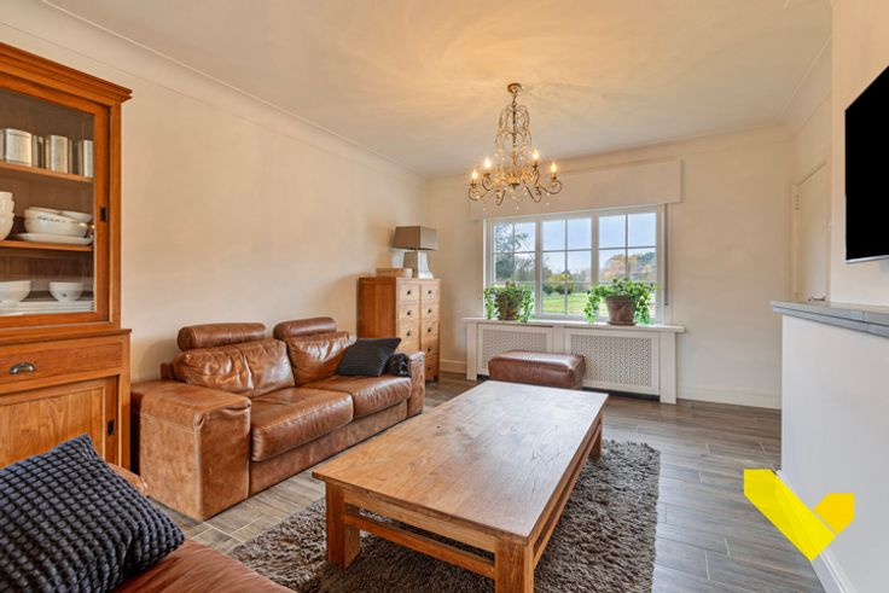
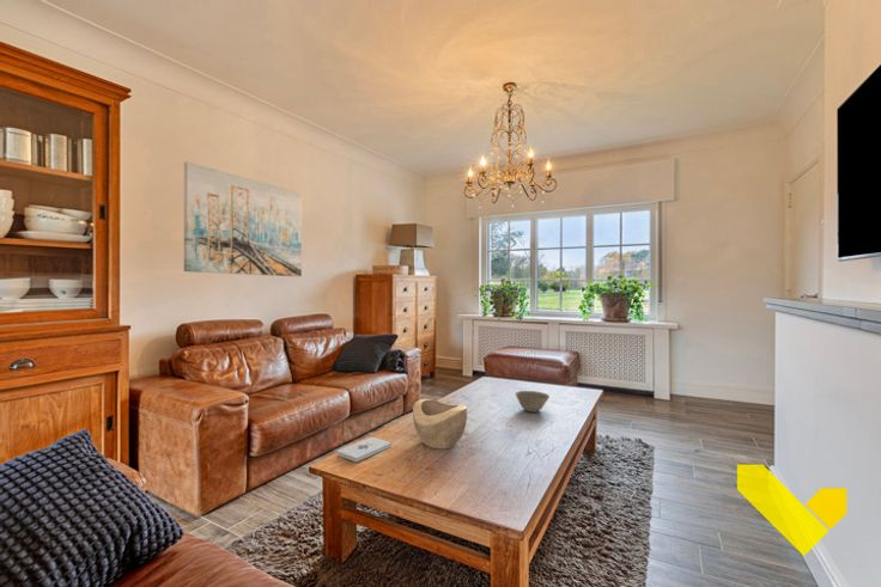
+ decorative bowl (439, 423)
+ wall art (250, 226)
+ bowl (531, 402)
+ notepad (364, 448)
